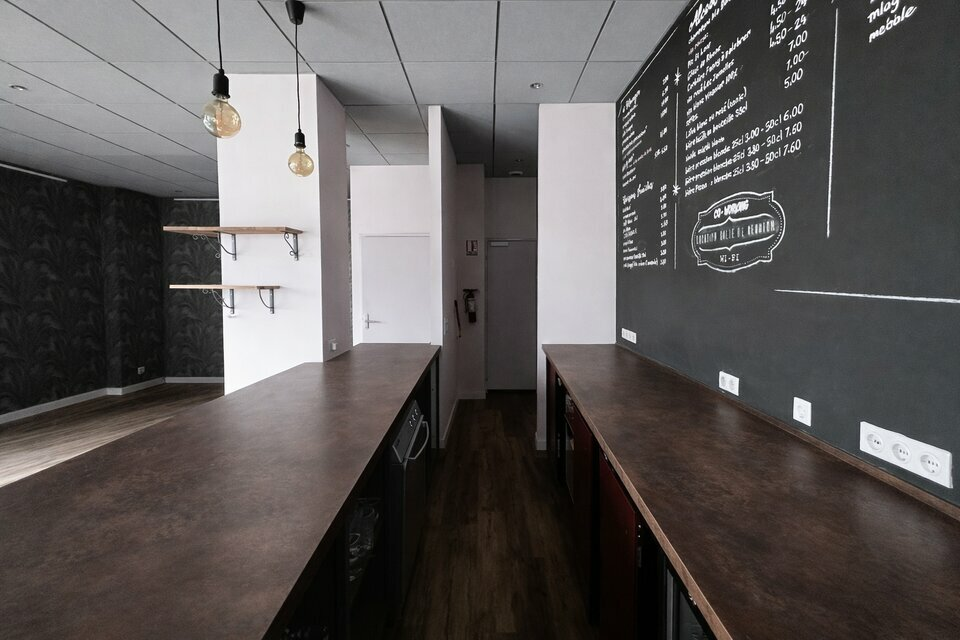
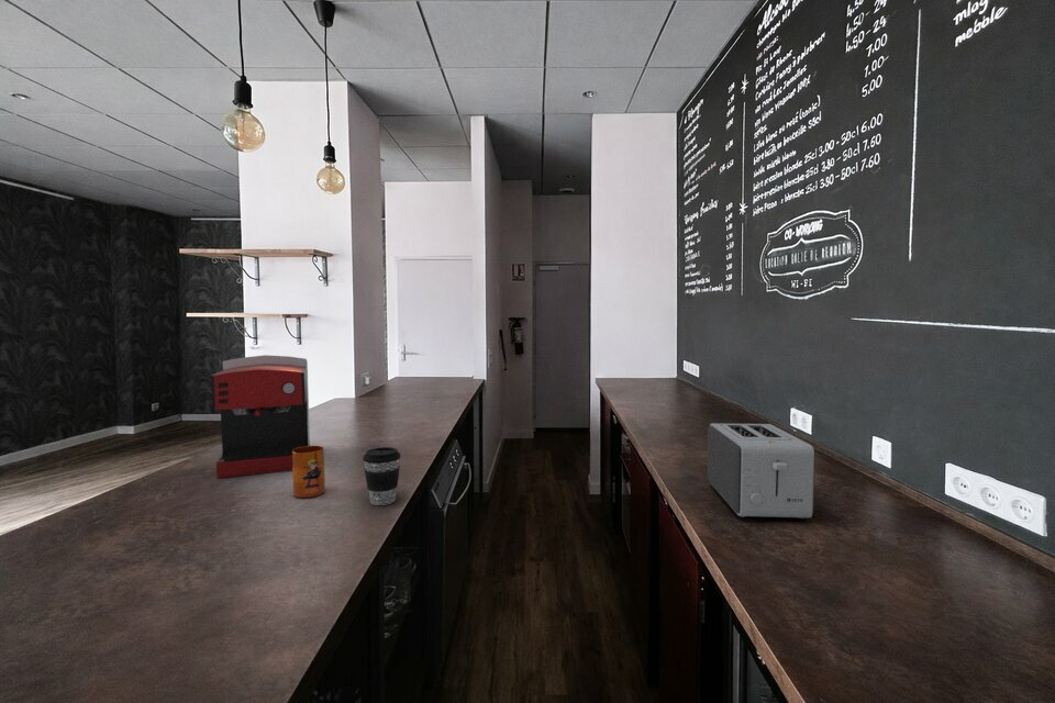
+ toaster (757, 468)
+ mug (307, 469)
+ coffee cup (381, 476)
+ coffee maker (264, 411)
